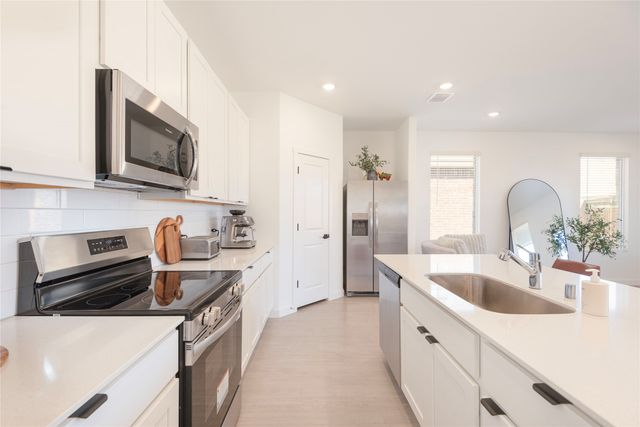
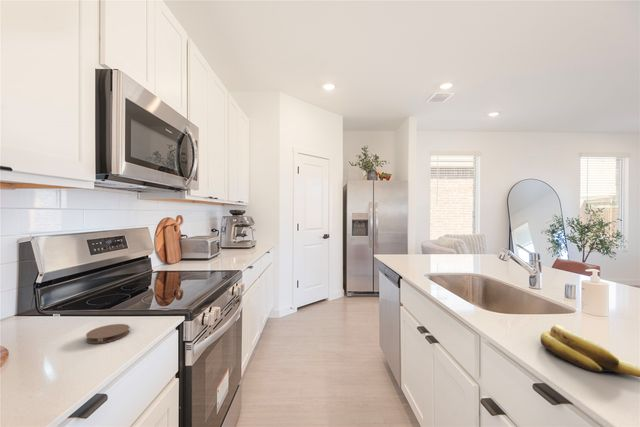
+ coaster (108, 333)
+ banana (588, 344)
